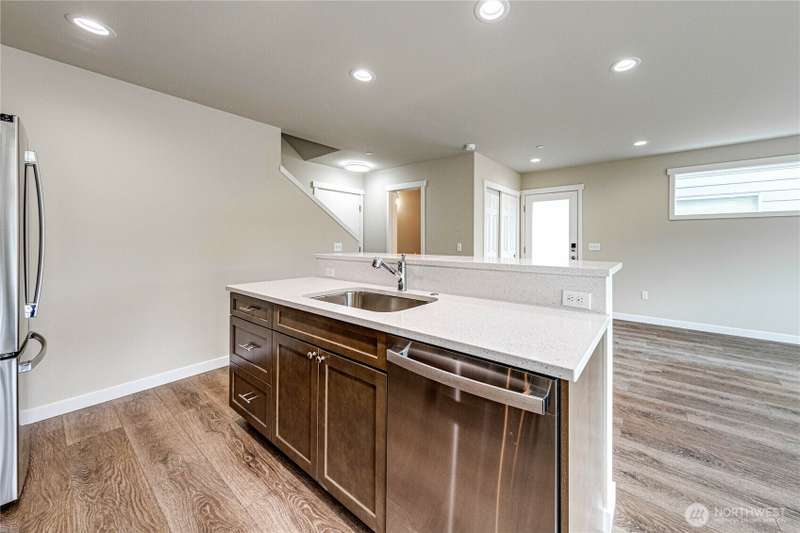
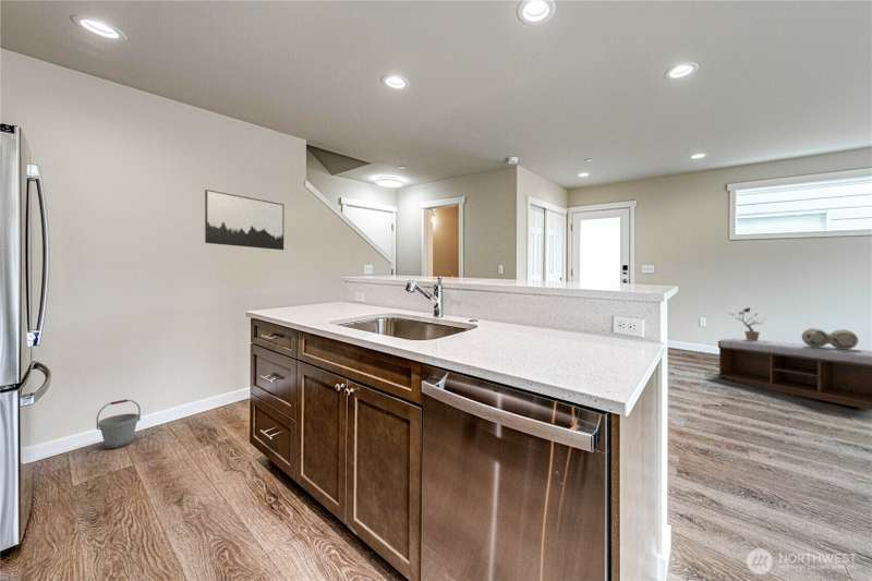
+ potted plant (749, 324)
+ bench (800, 368)
+ ceramic vessel (827, 337)
+ wall art (247, 221)
+ bucket (119, 422)
